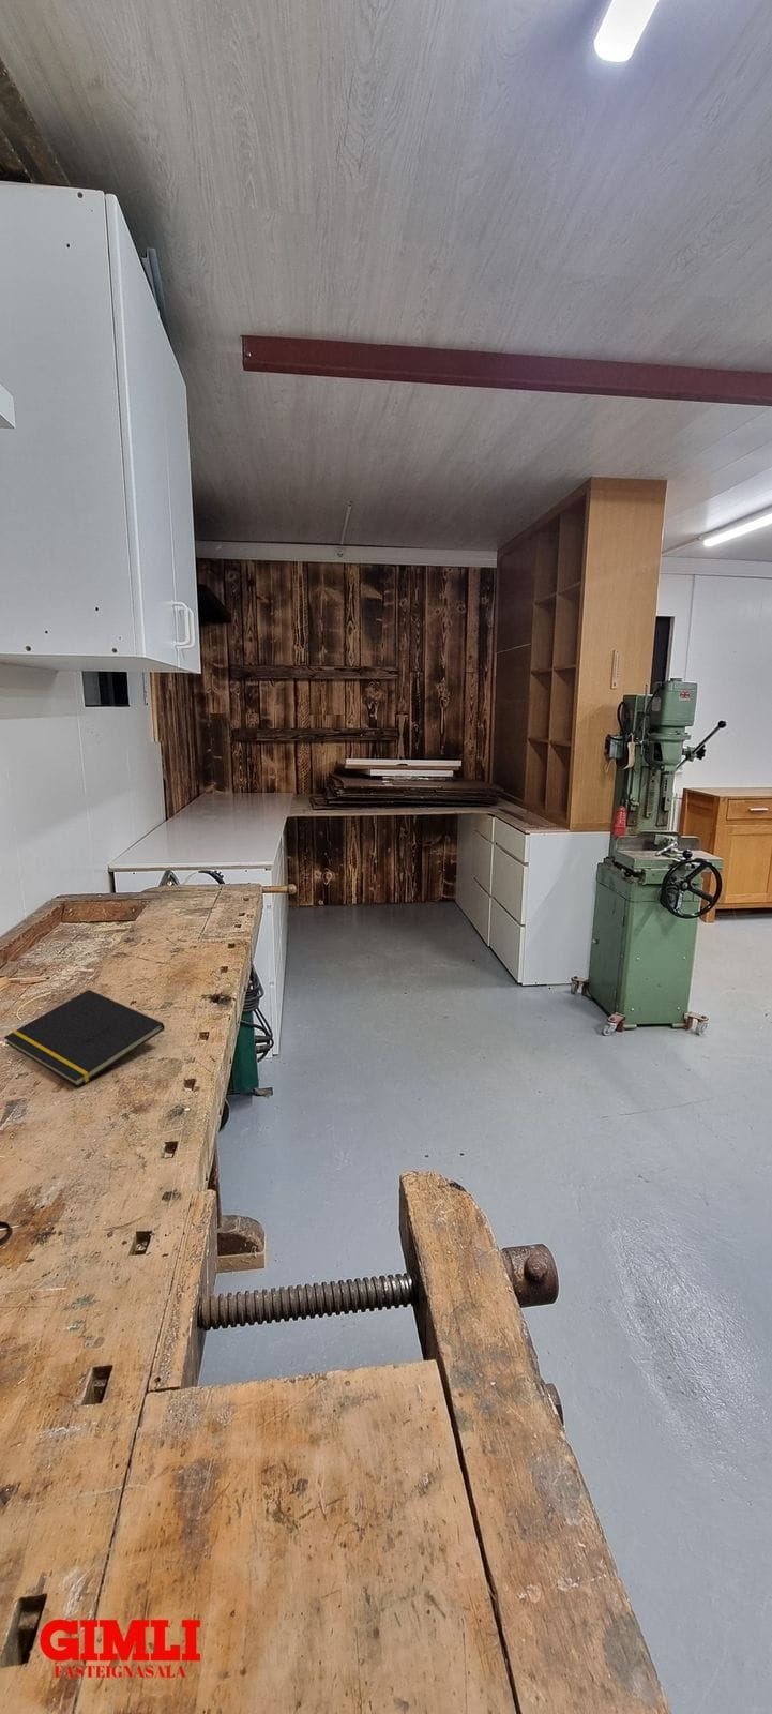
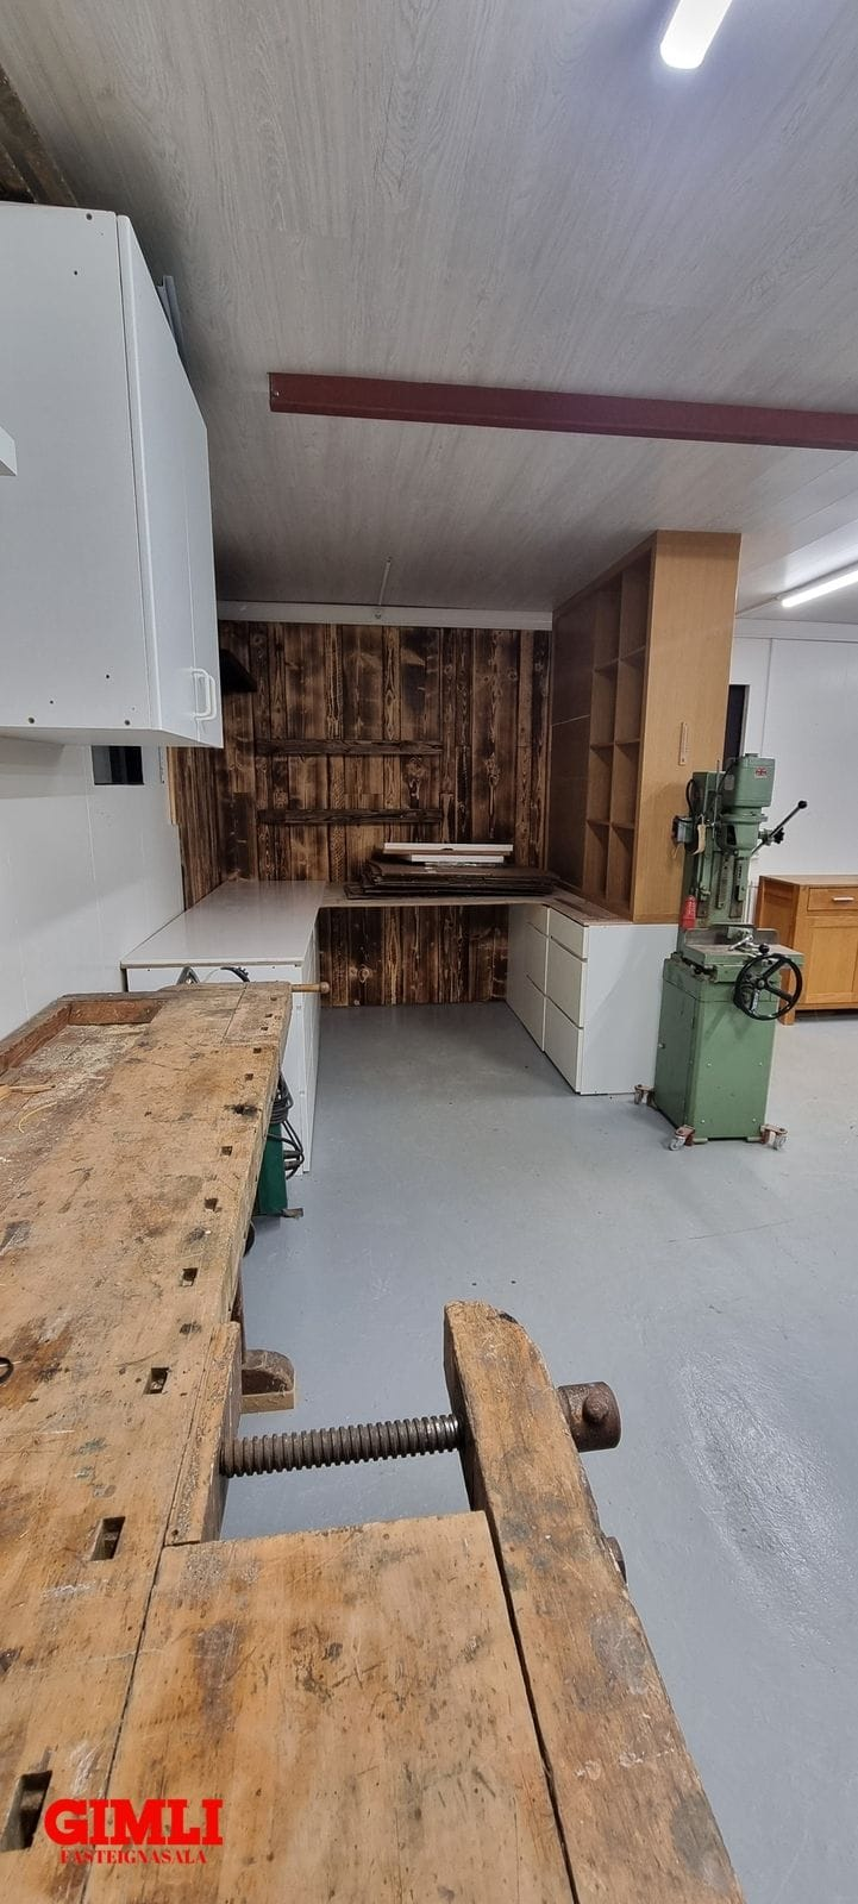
- notepad (83, 1033)
